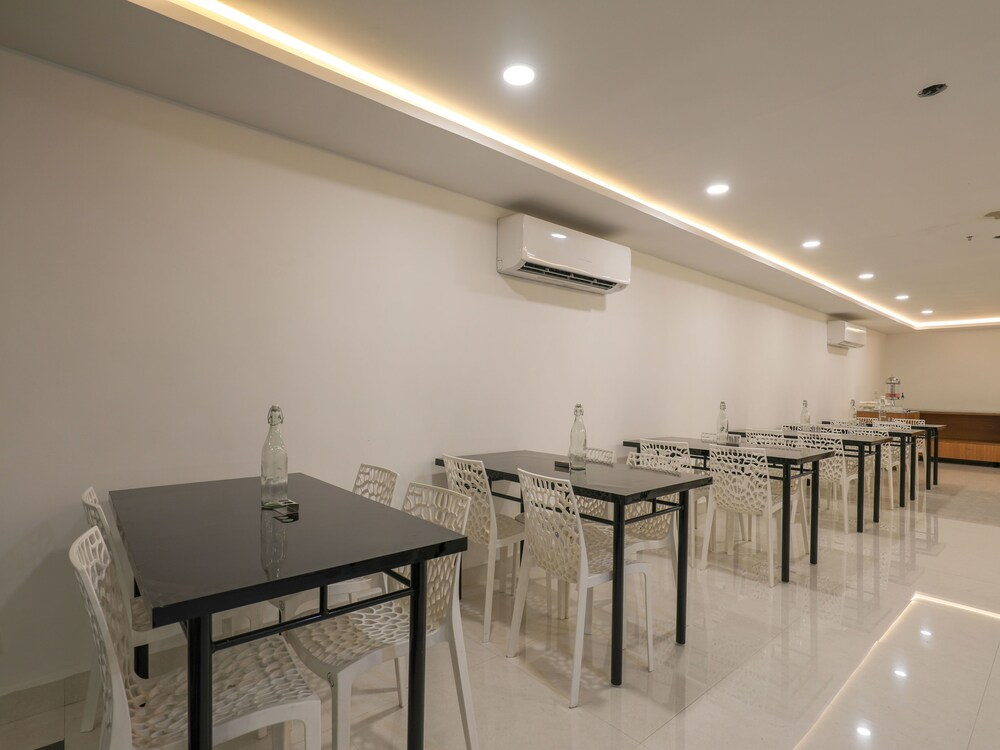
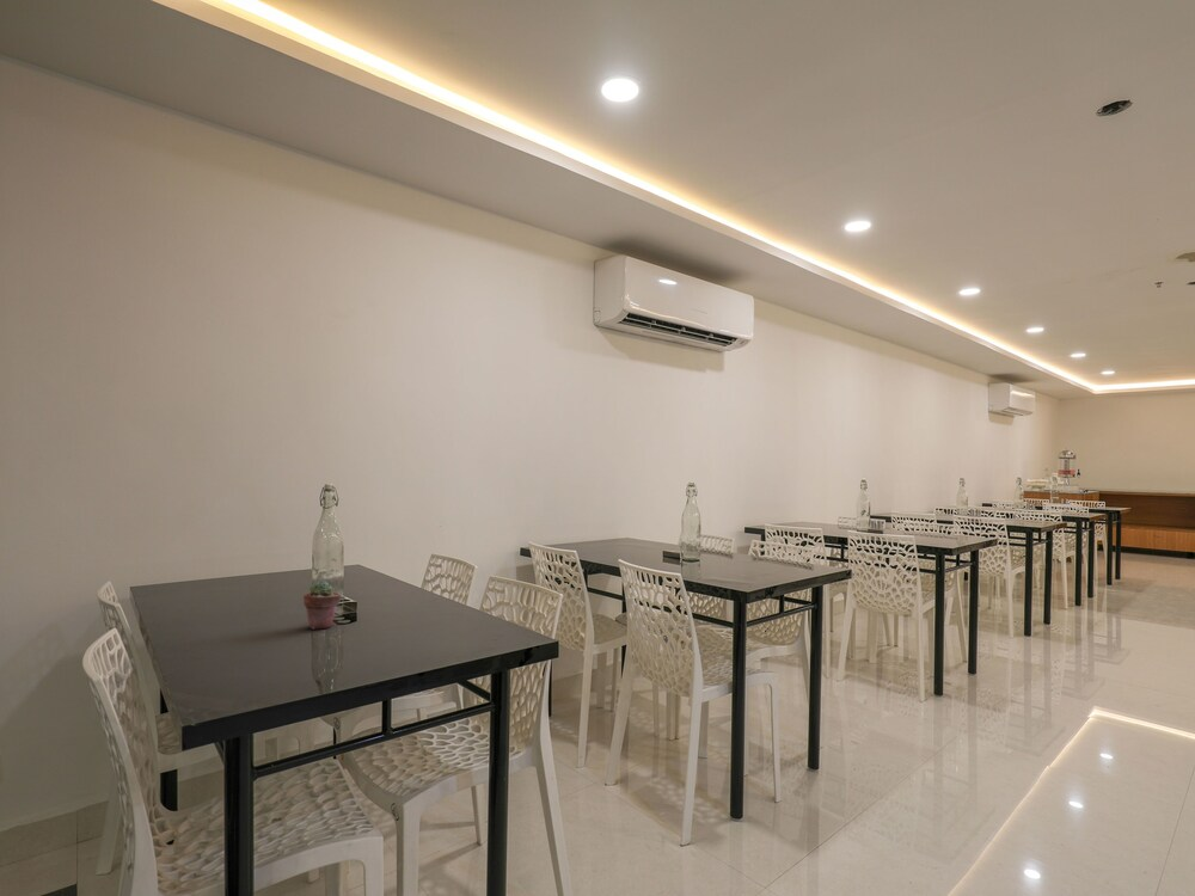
+ potted succulent (321, 603)
